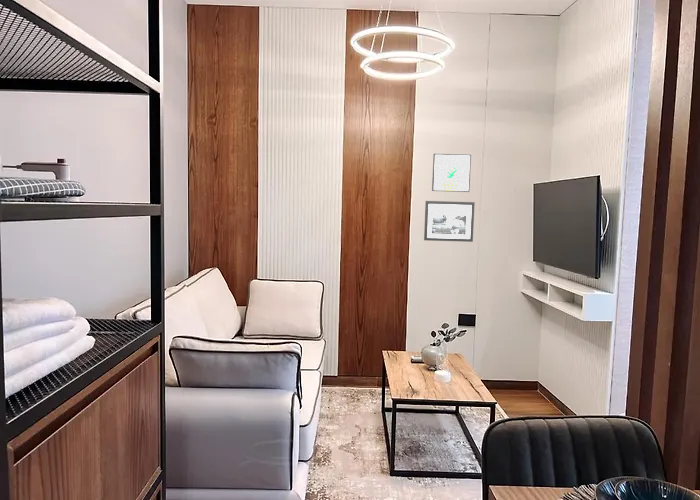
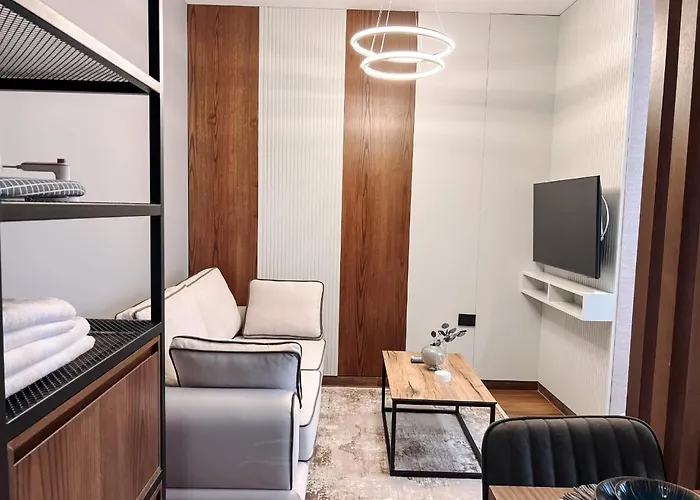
- picture frame (449, 221)
- wall art (451, 172)
